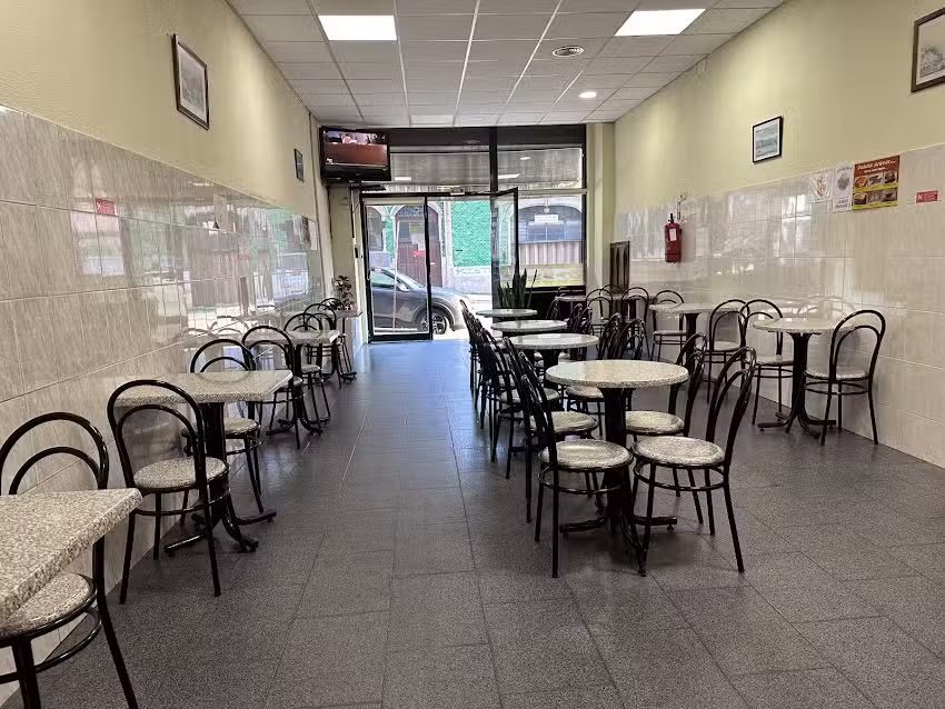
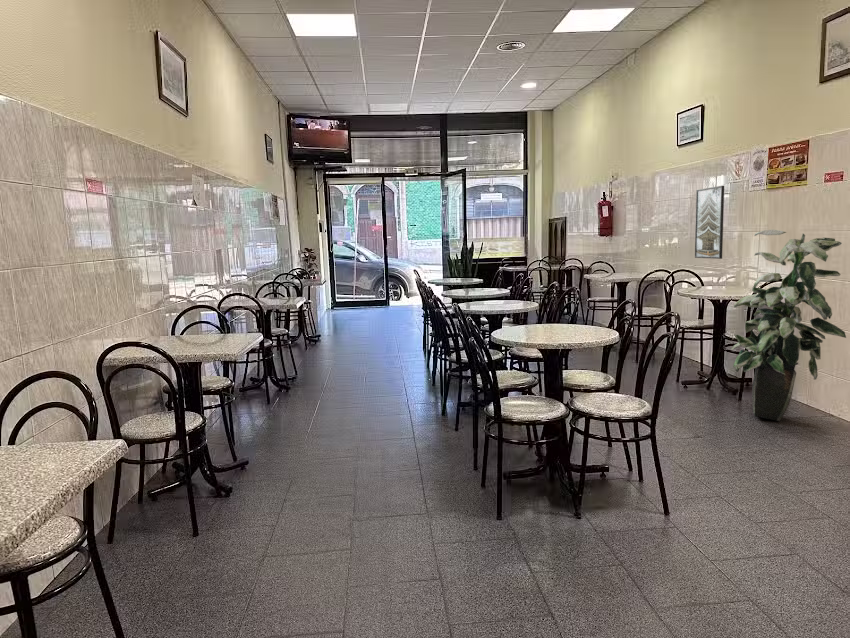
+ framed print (708, 223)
+ indoor plant (780, 324)
